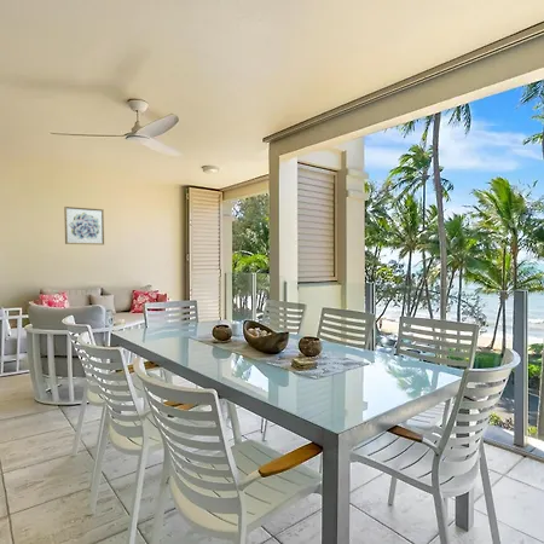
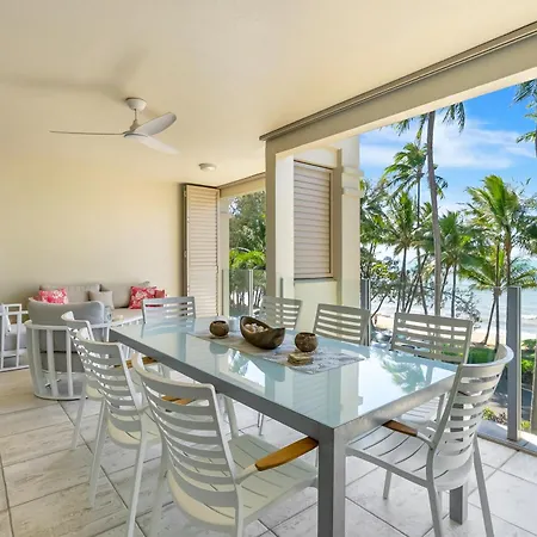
- wall art (85, 226)
